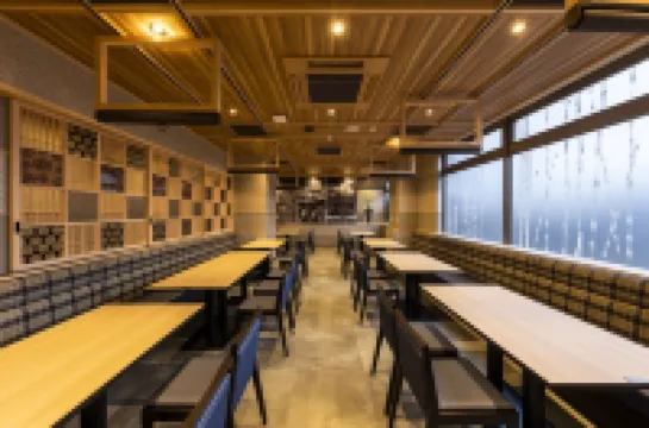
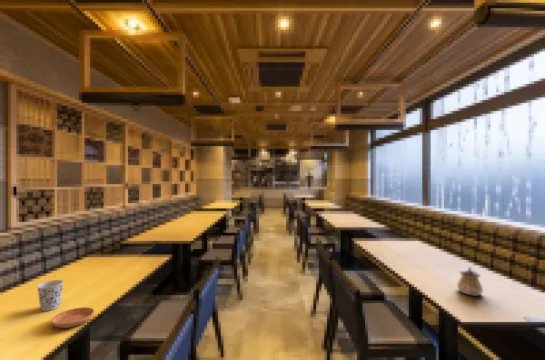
+ teapot (470, 279)
+ cup (50, 295)
+ saucer (73, 318)
